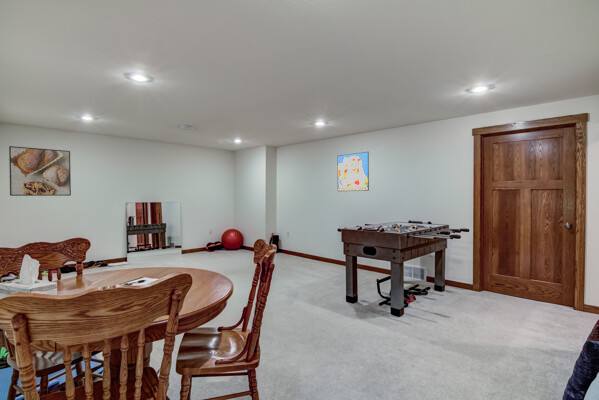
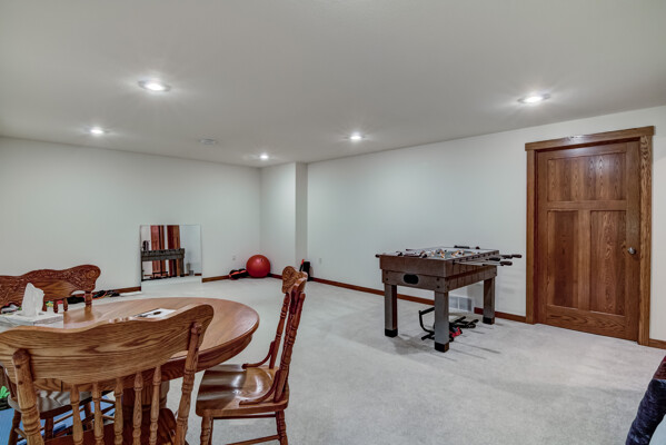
- wall art (352, 172)
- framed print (41, 172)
